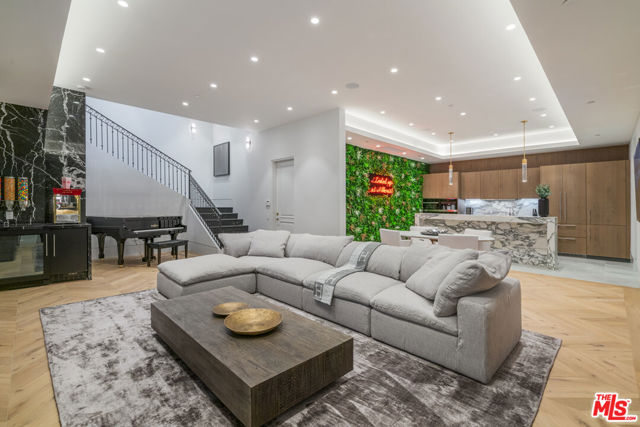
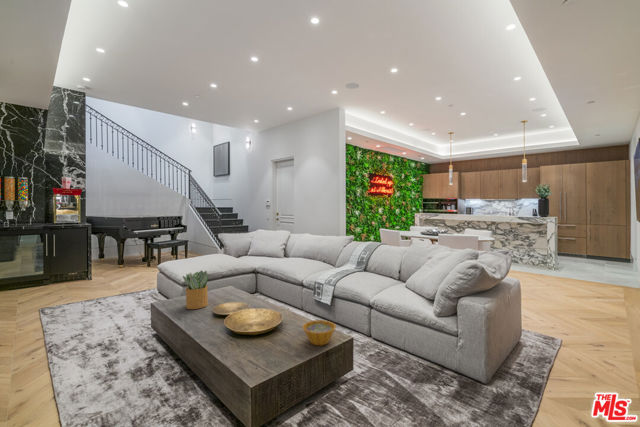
+ bowl (319, 333)
+ potted plant (195, 289)
